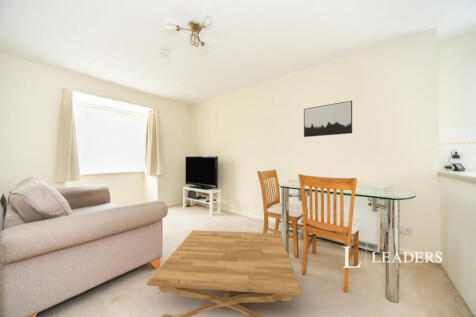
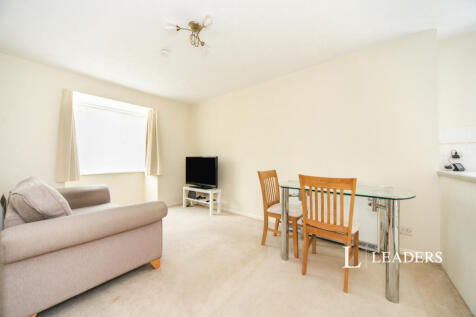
- coffee table (230, 268)
- wall art (326, 120)
